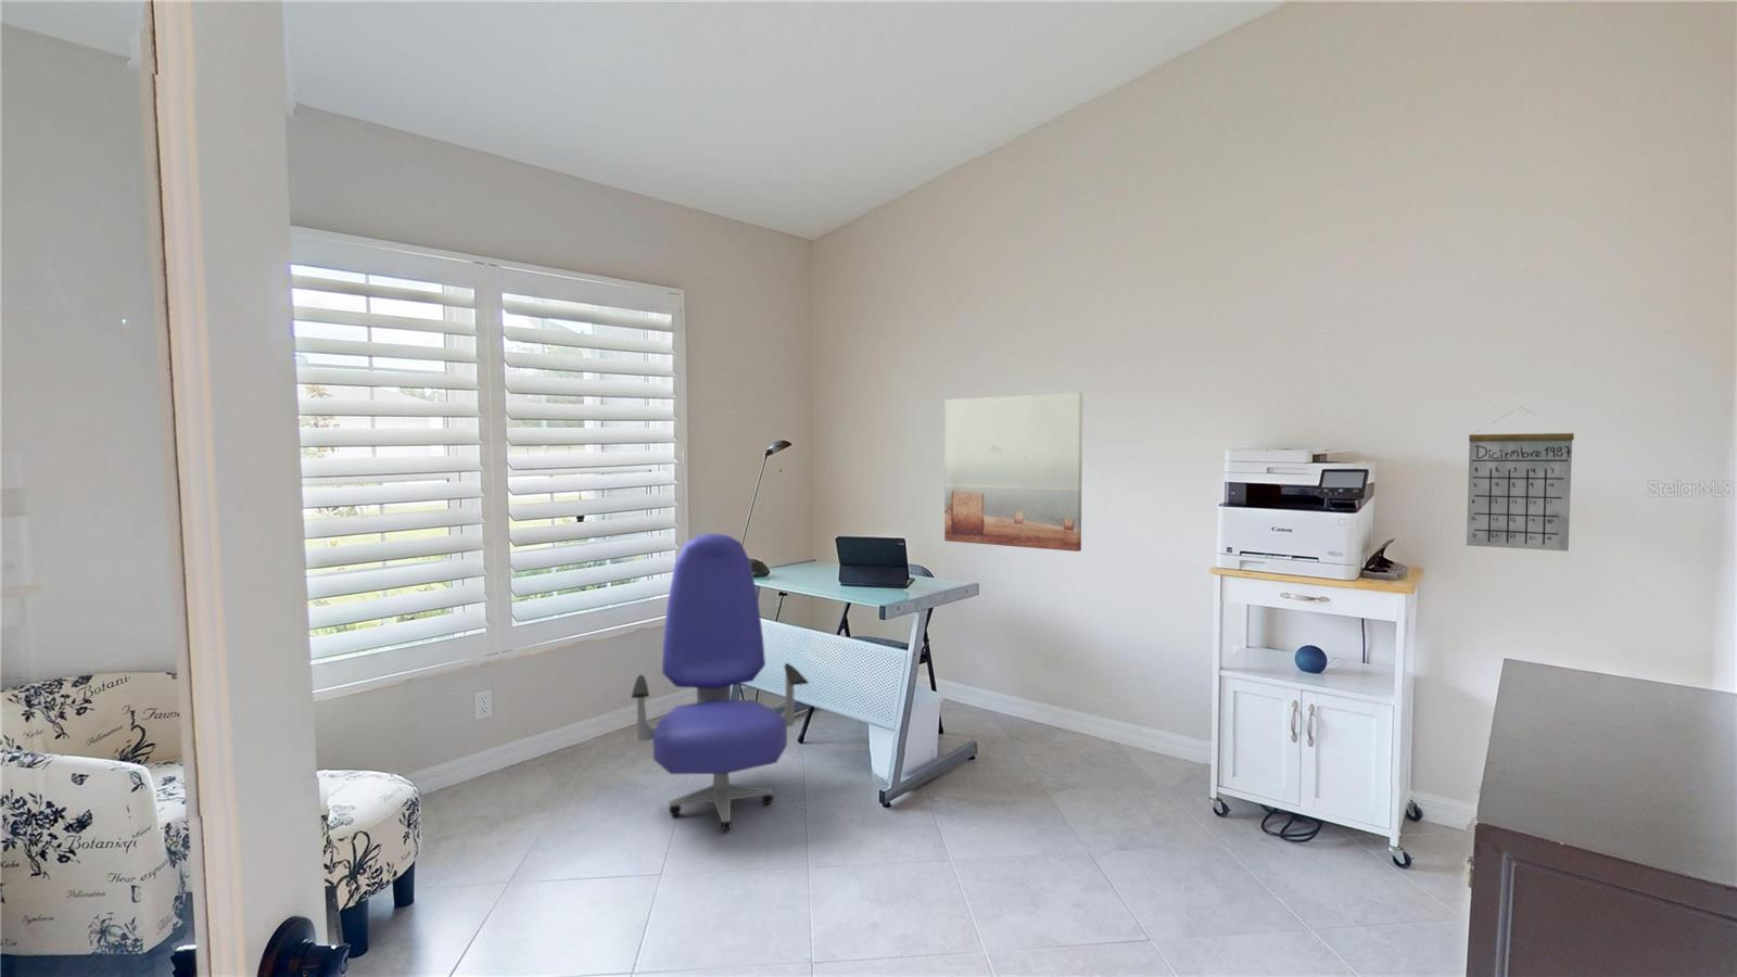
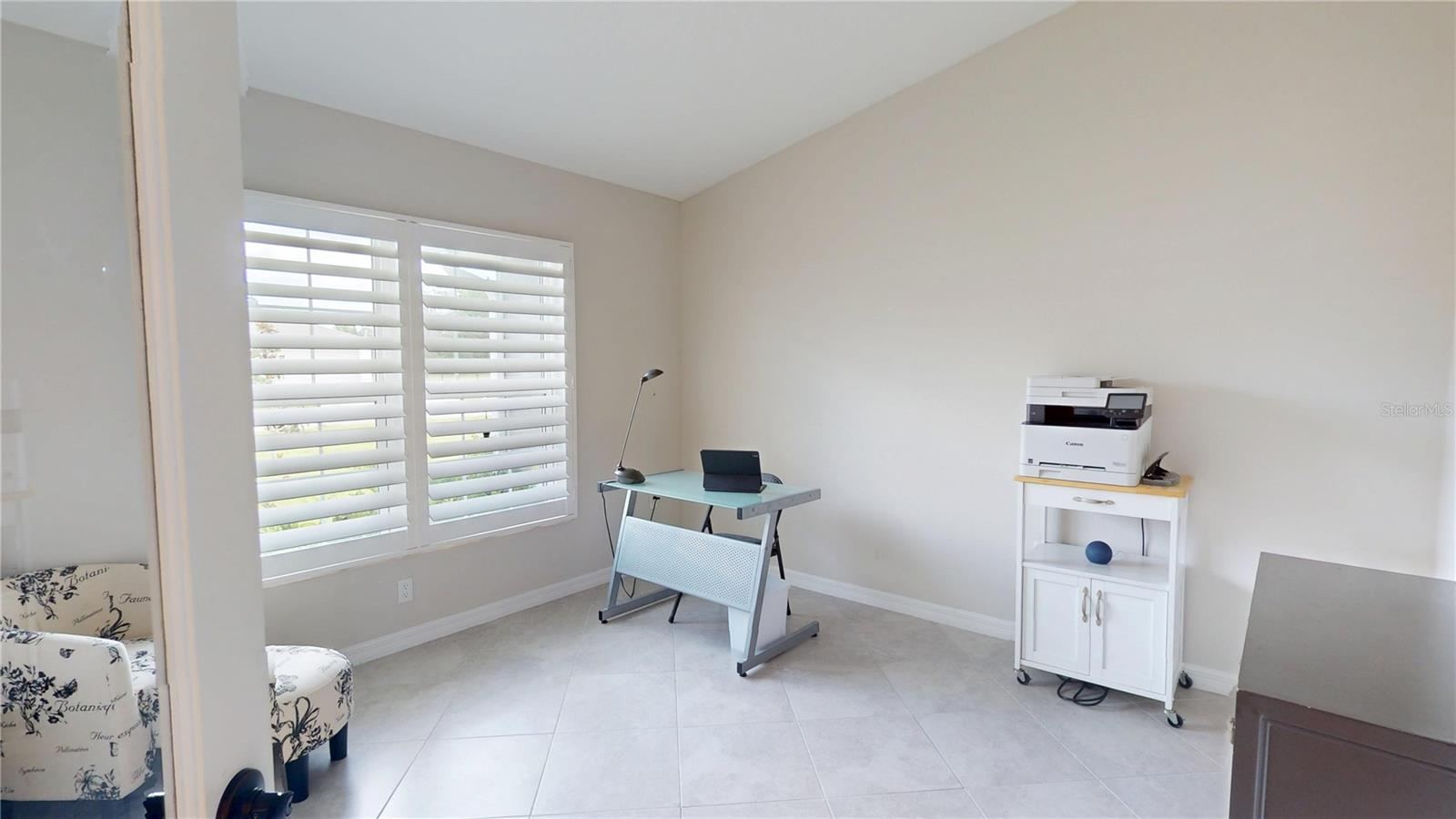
- calendar (1517, 477)
- wall art (1009, 471)
- office chair (718, 672)
